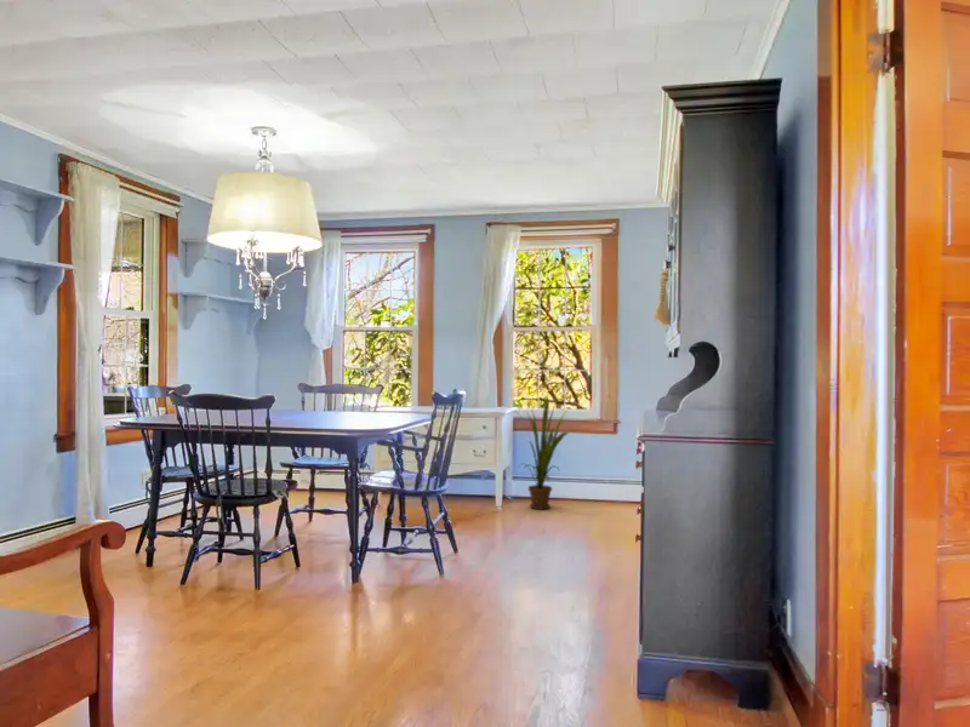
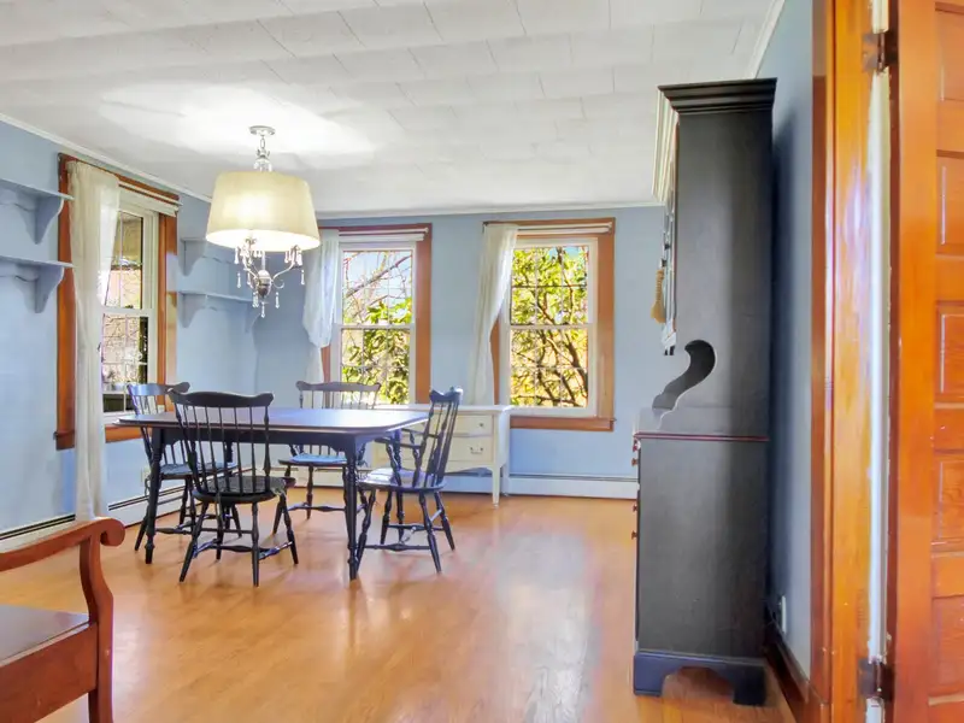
- house plant (538, 451)
